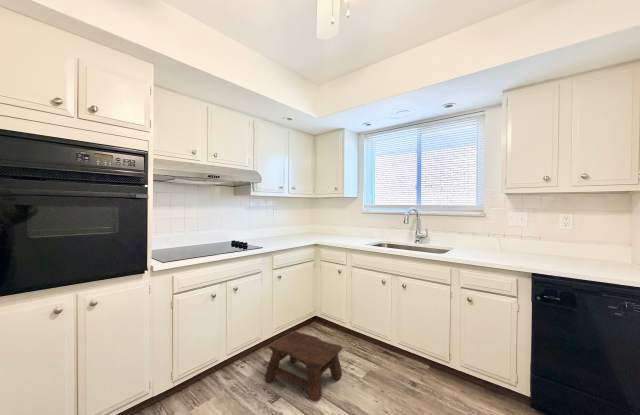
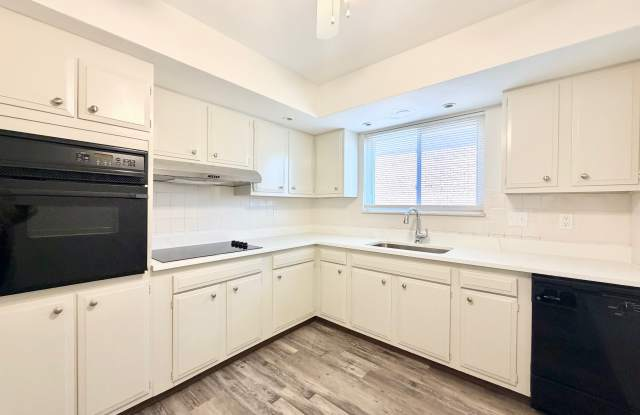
- stool (303, 362)
